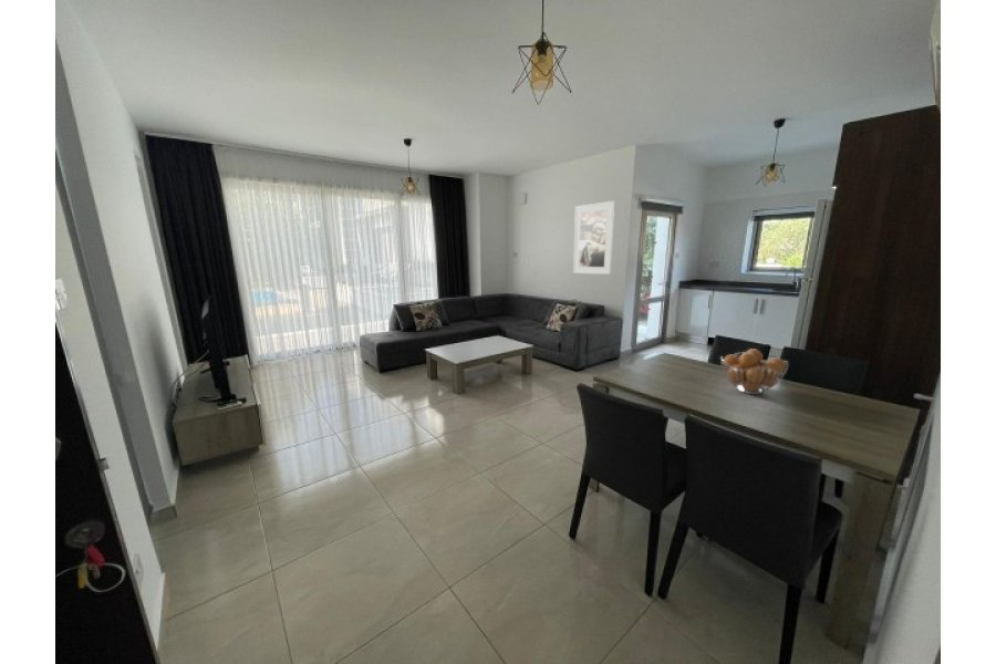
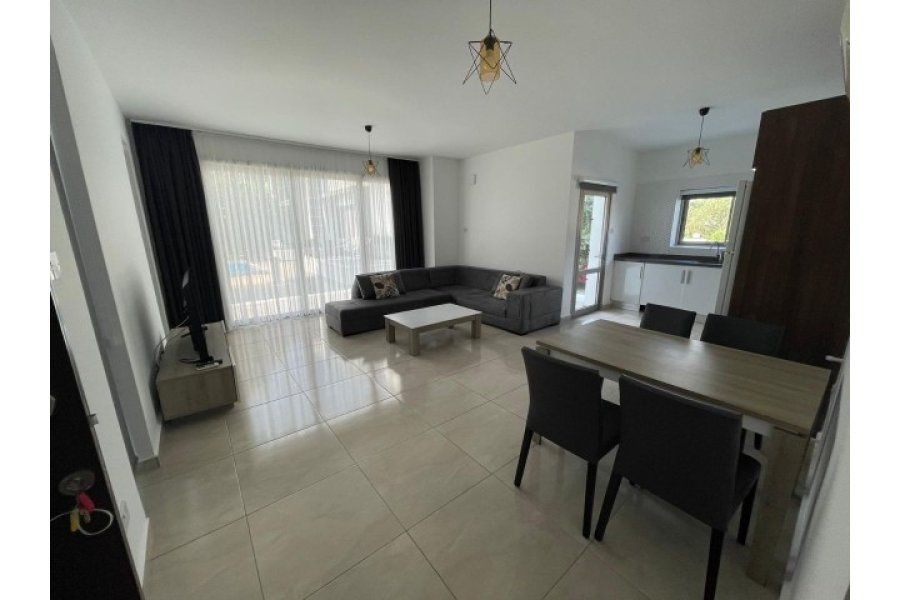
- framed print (592, 239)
- fruit basket (751, 371)
